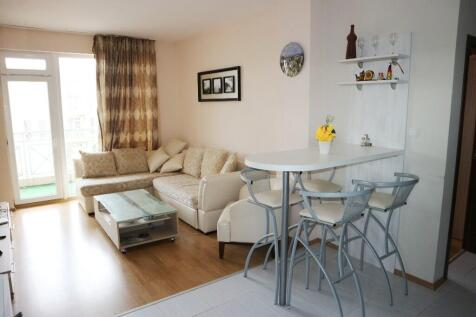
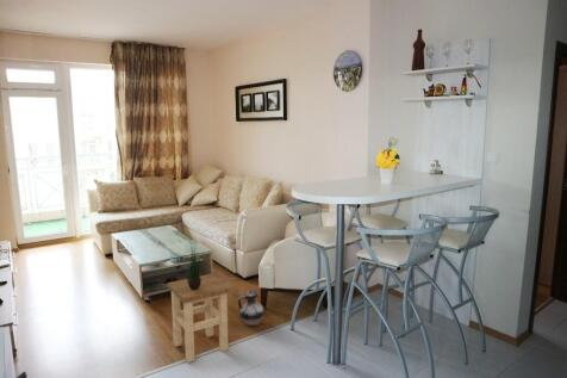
+ potted plant (194, 262)
+ ceramic jug (251, 308)
+ stool (198, 312)
